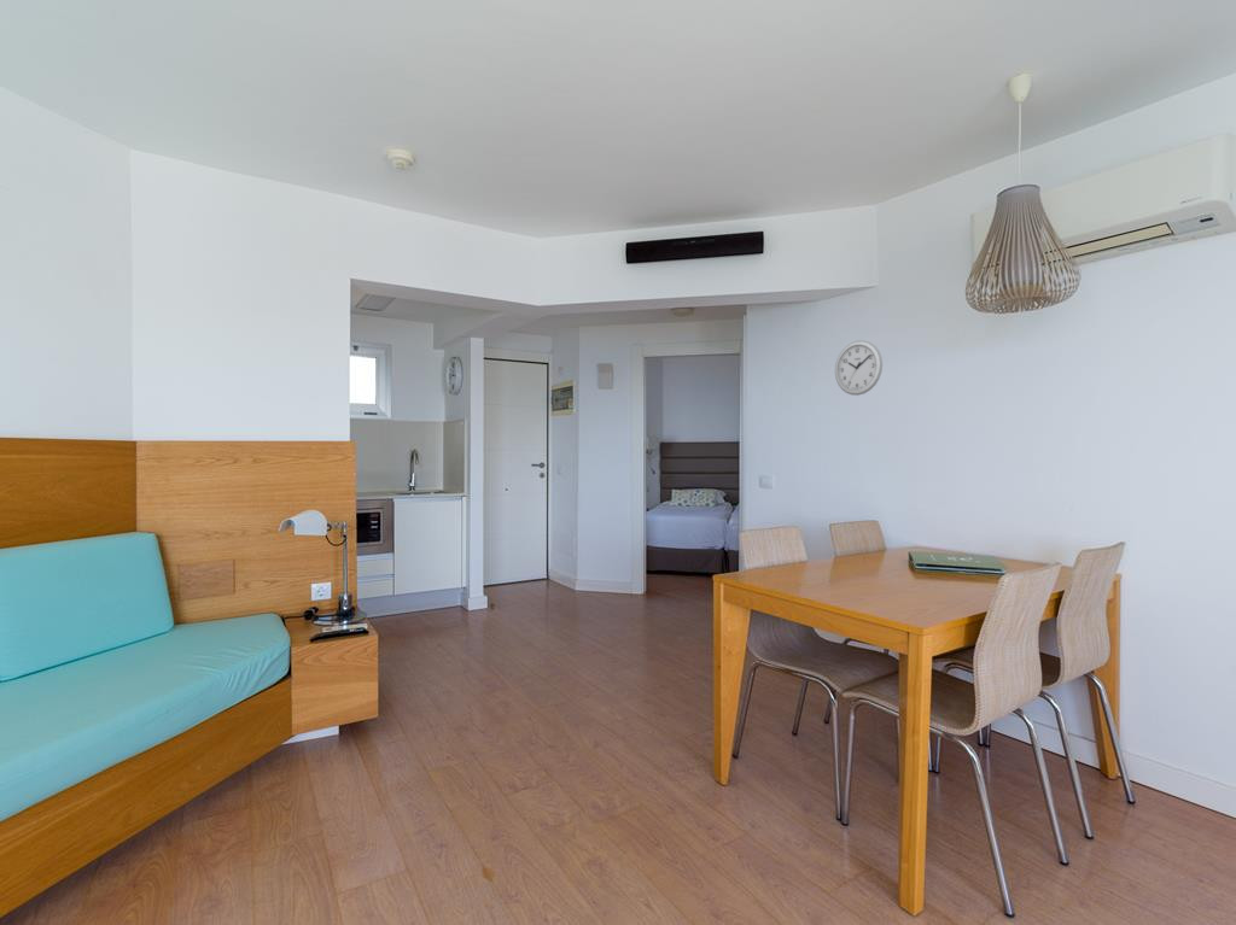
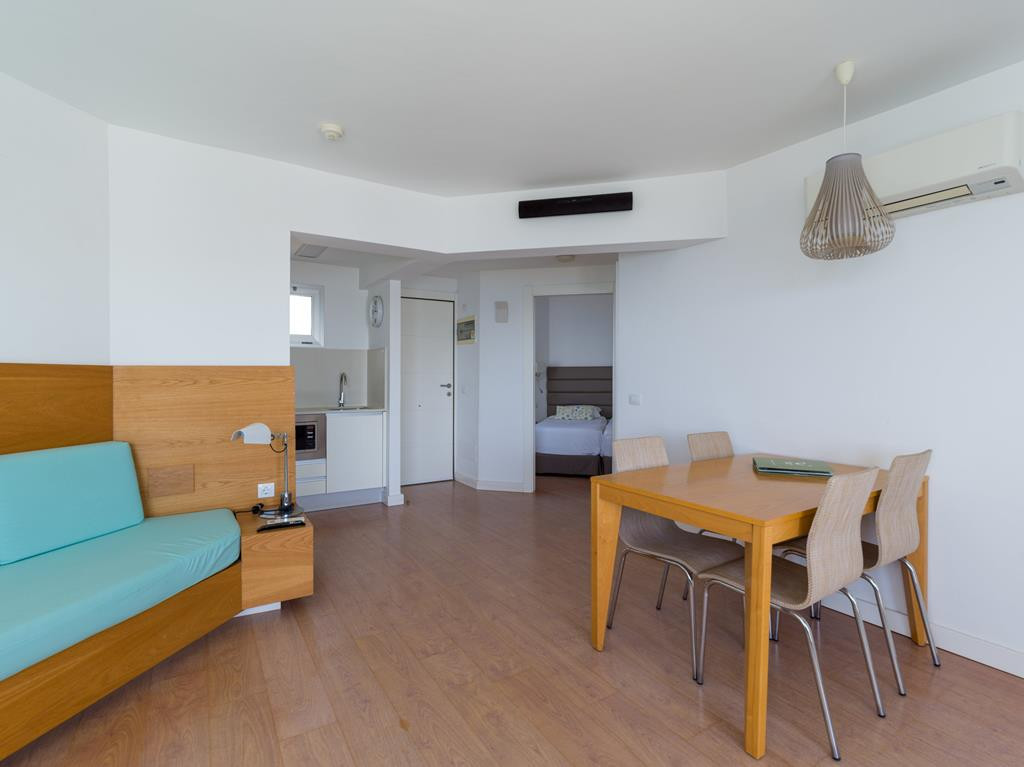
- wall clock (857, 368)
